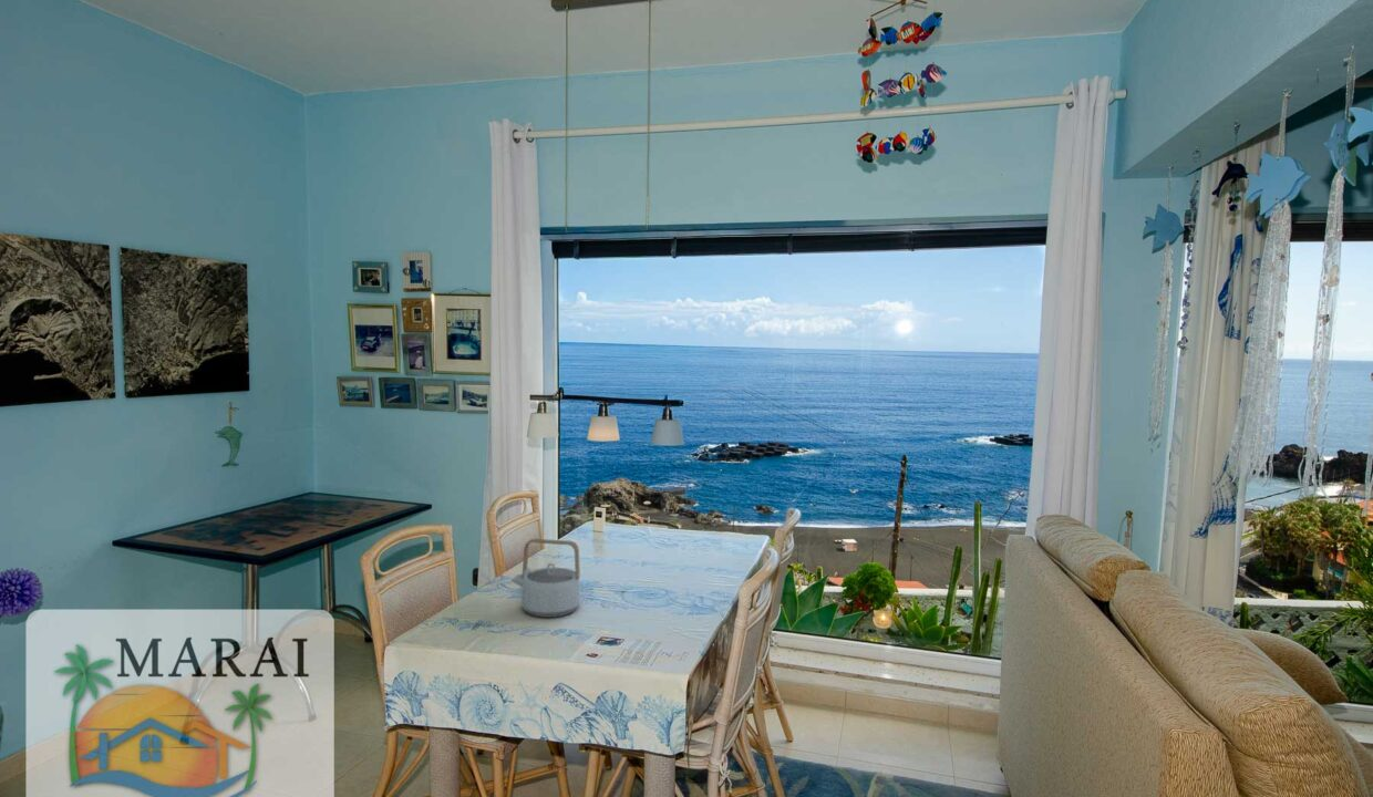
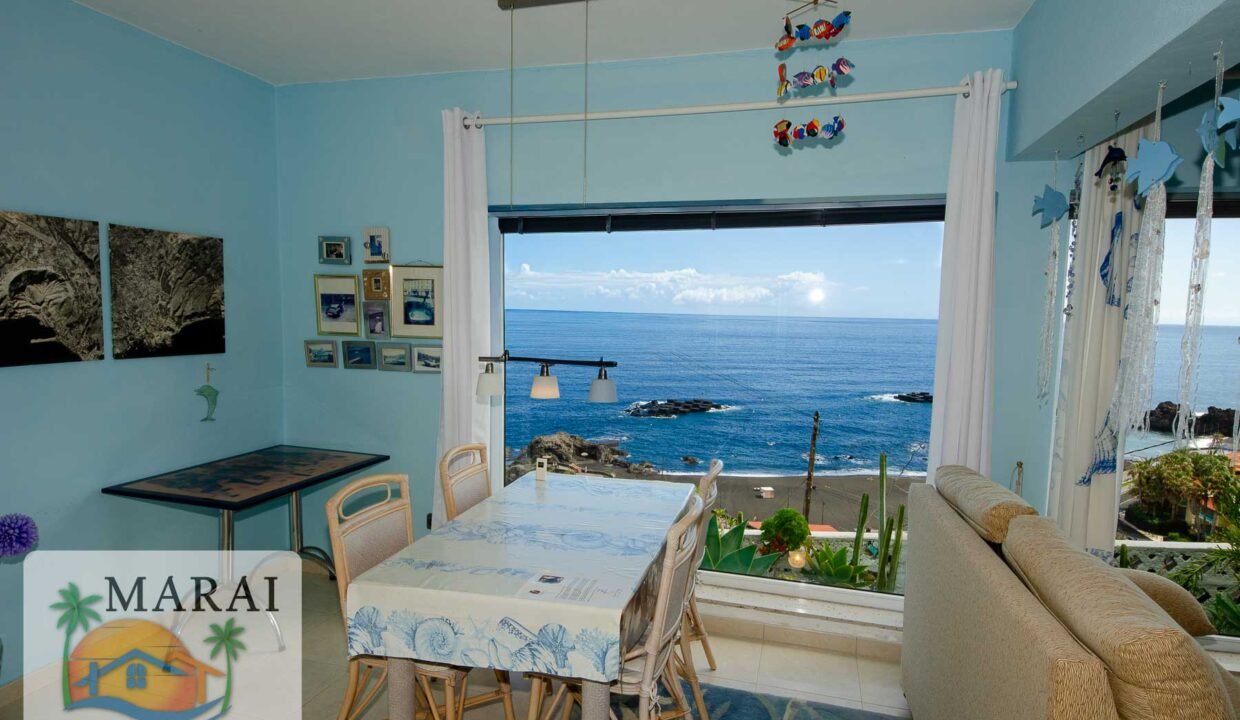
- teapot (545, 573)
